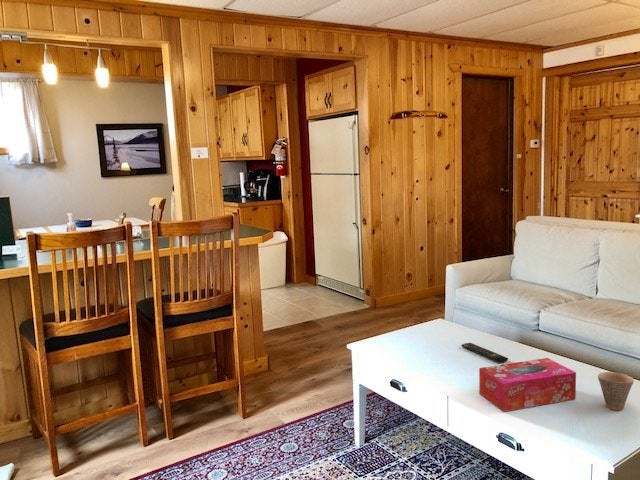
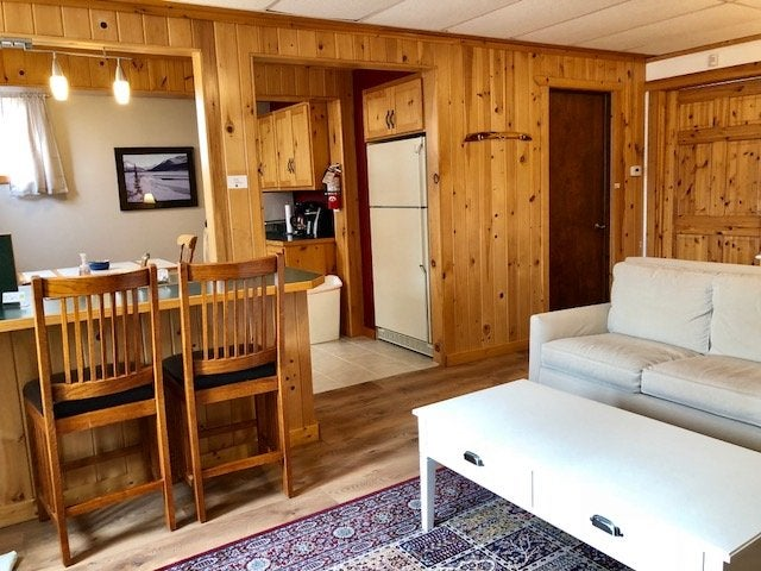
- cup (615, 391)
- tissue box (526, 383)
- remote control (483, 352)
